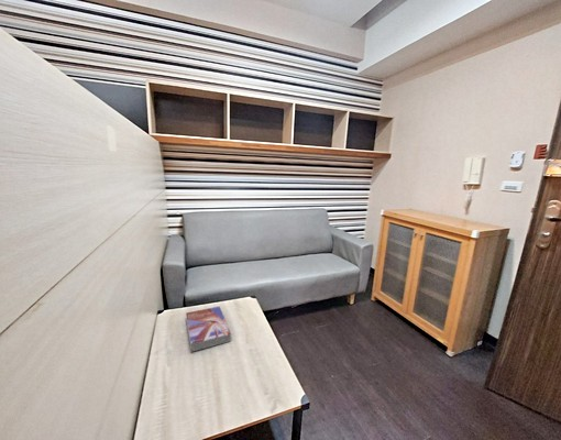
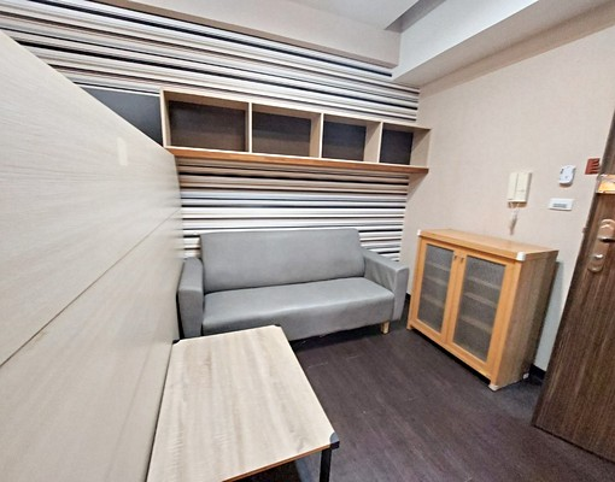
- textbook (207, 326)
